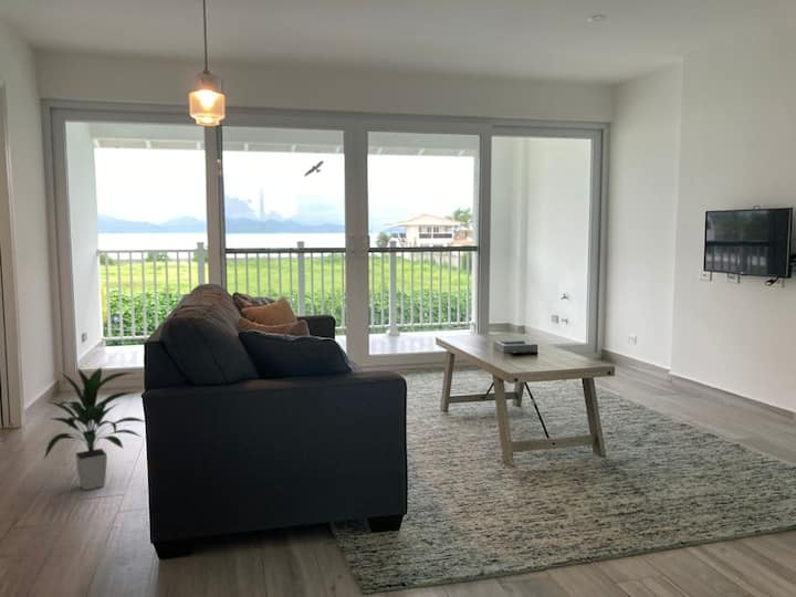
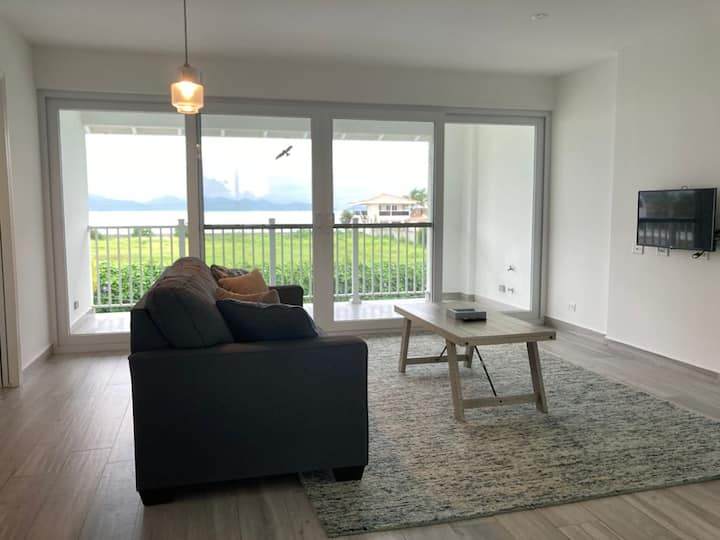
- indoor plant (92, 423)
